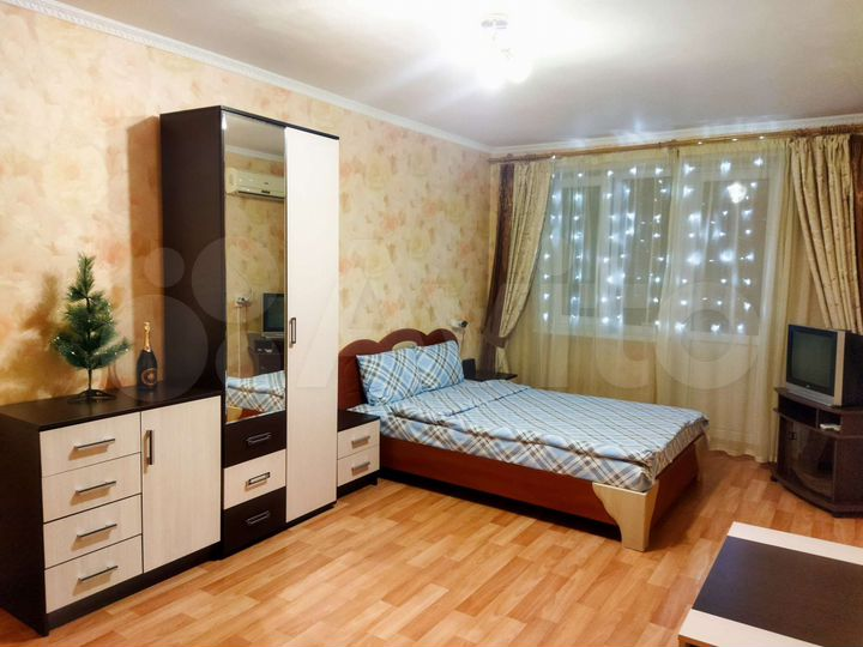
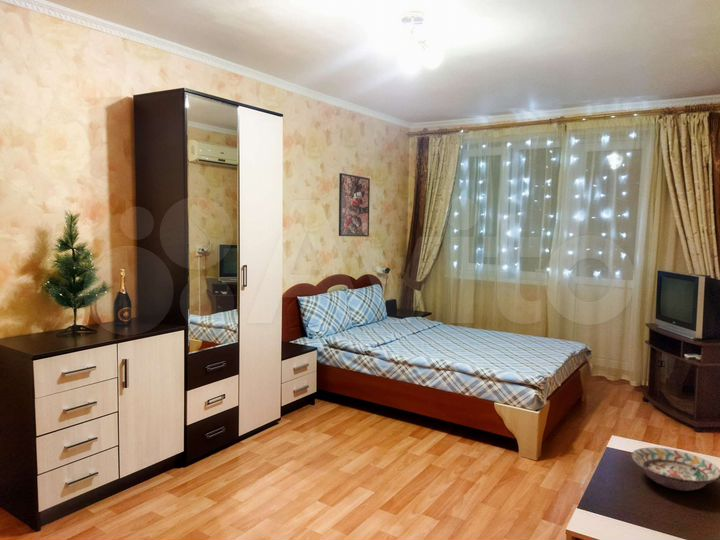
+ decorative bowl (674, 472)
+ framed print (354, 206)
